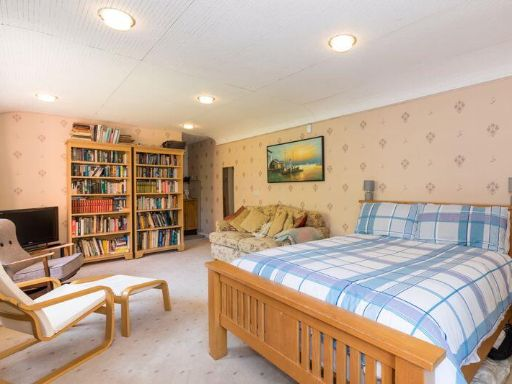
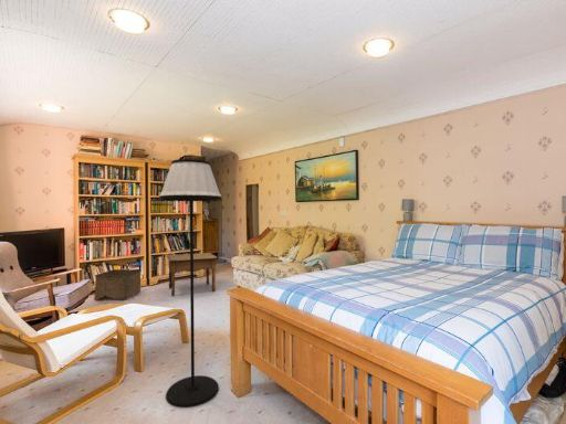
+ storage bin (118, 284)
+ floor lamp (191, 276)
+ side table (189, 271)
